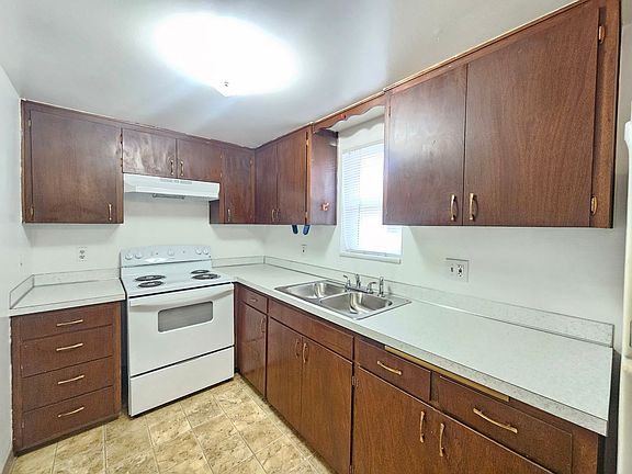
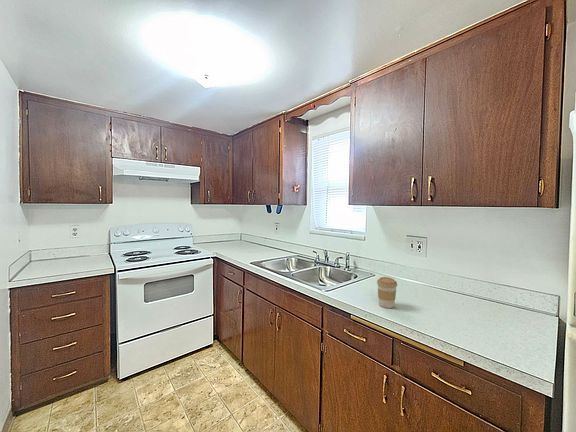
+ coffee cup (386, 292)
